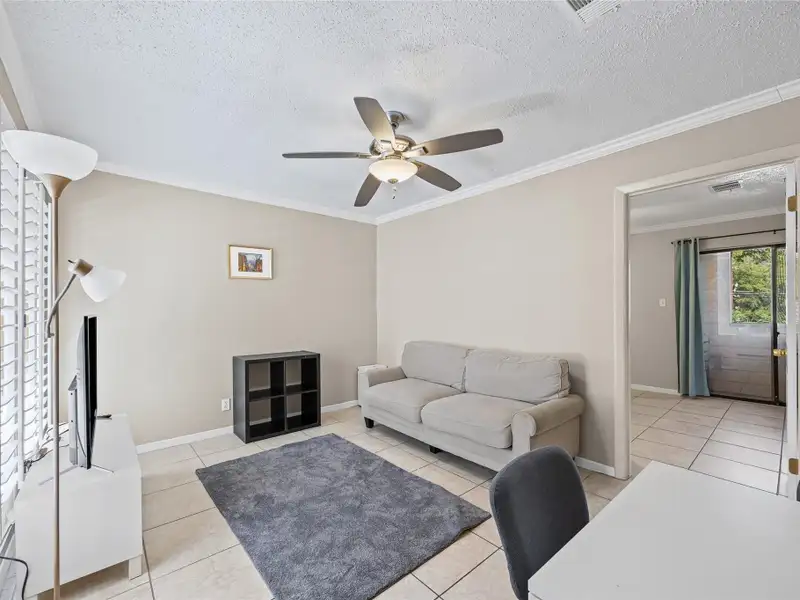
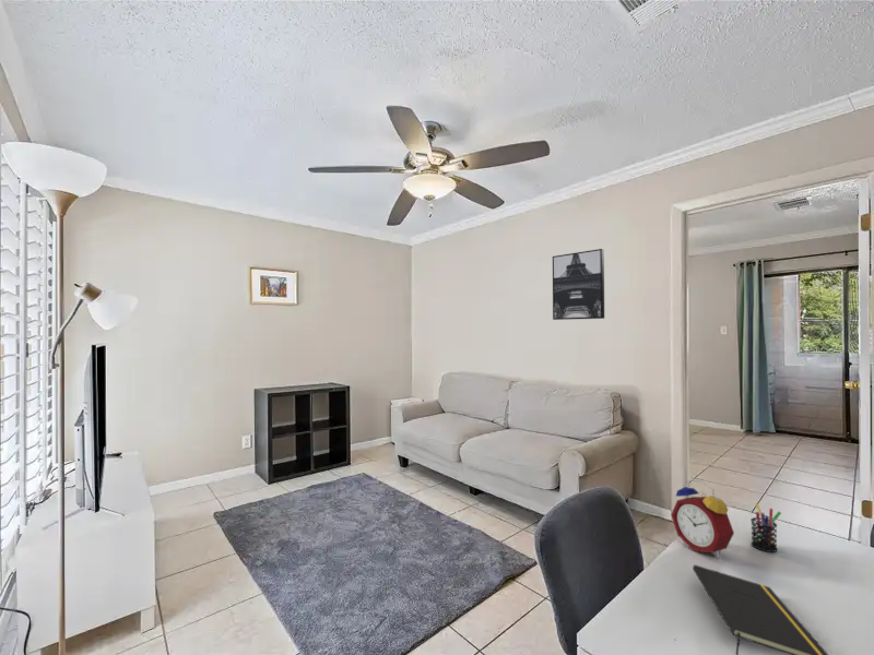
+ pen holder (767, 525)
+ notepad (753, 608)
+ alarm clock (704, 513)
+ wall art (577, 286)
